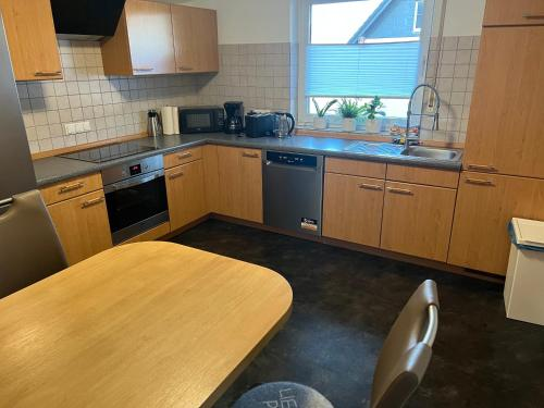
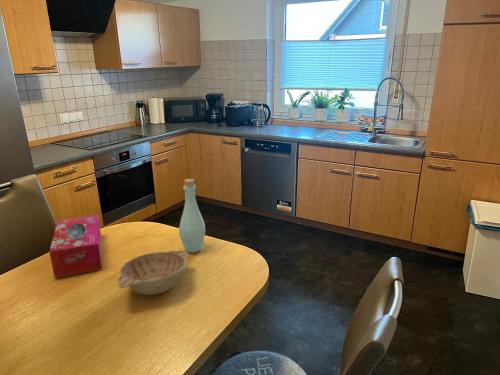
+ decorative bowl (155, 275)
+ tissue box (78, 243)
+ bottle (191, 215)
